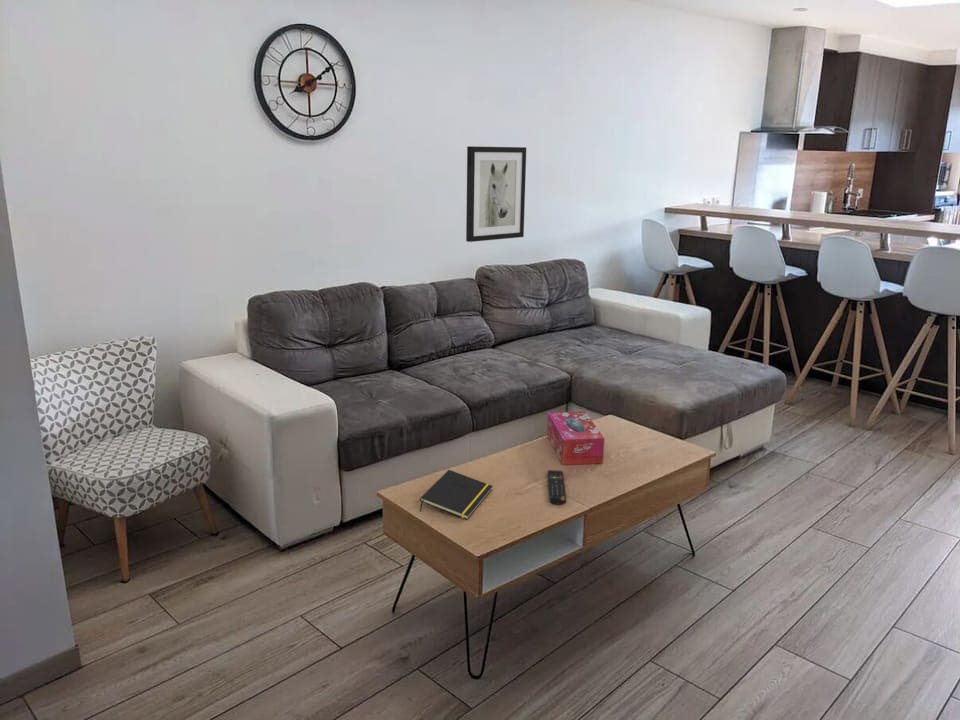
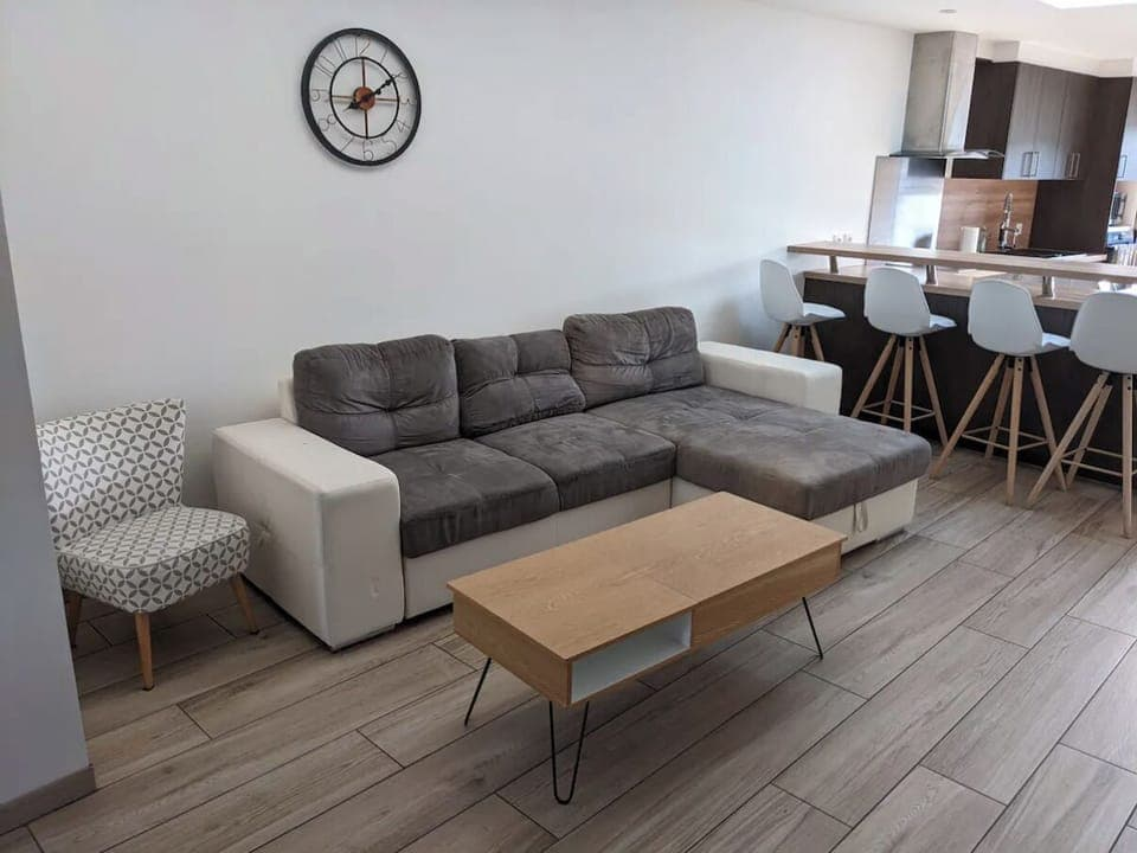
- notepad (457, 493)
- wall art (496, 193)
- remote control (556, 486)
- tissue box (574, 436)
